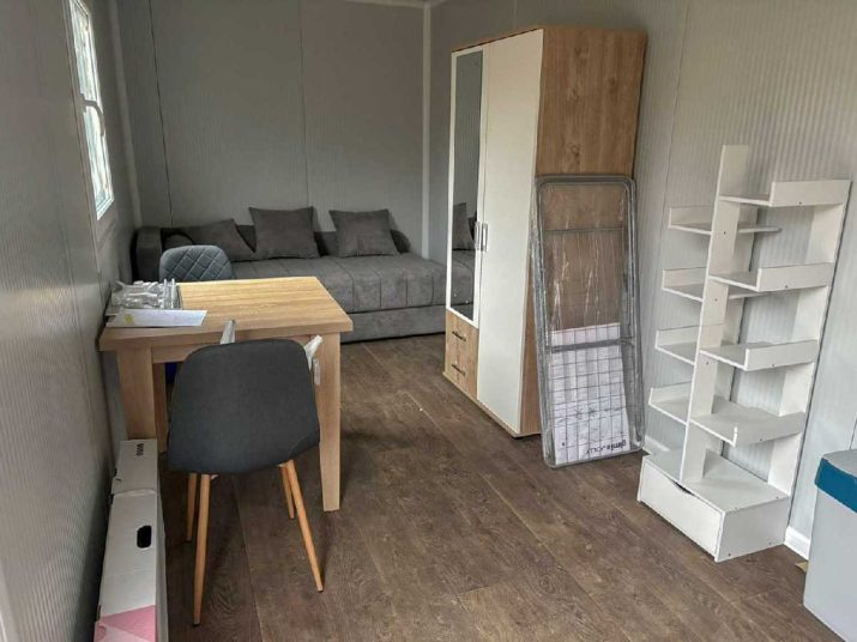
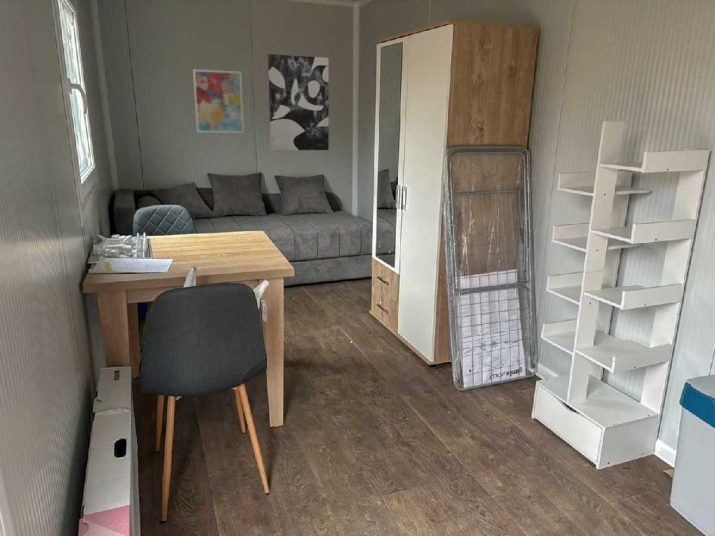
+ wall art (219, 102)
+ wall art (299, 104)
